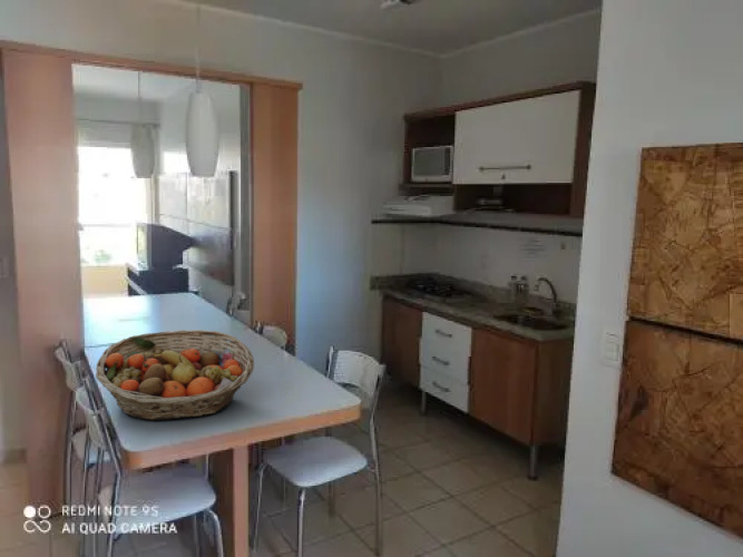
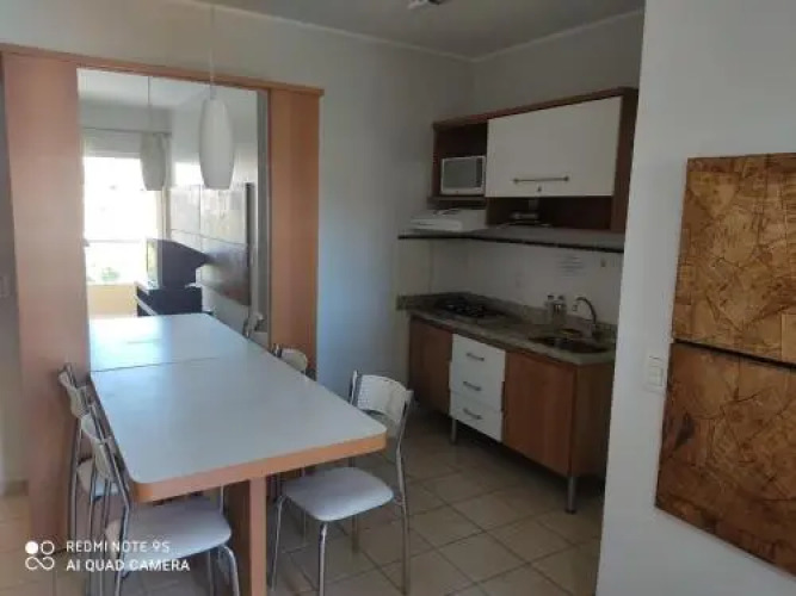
- fruit basket (178, 372)
